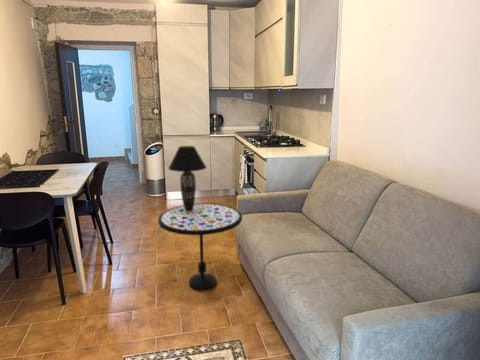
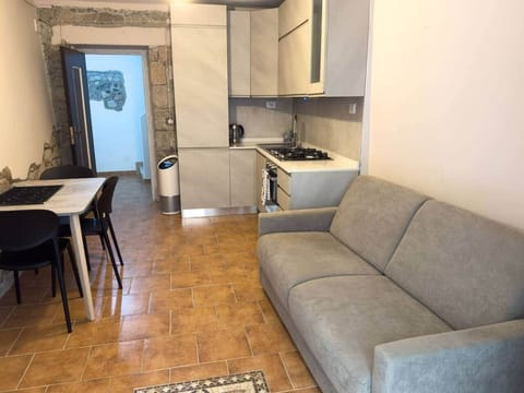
- table lamp (187, 179)
- side table (201, 249)
